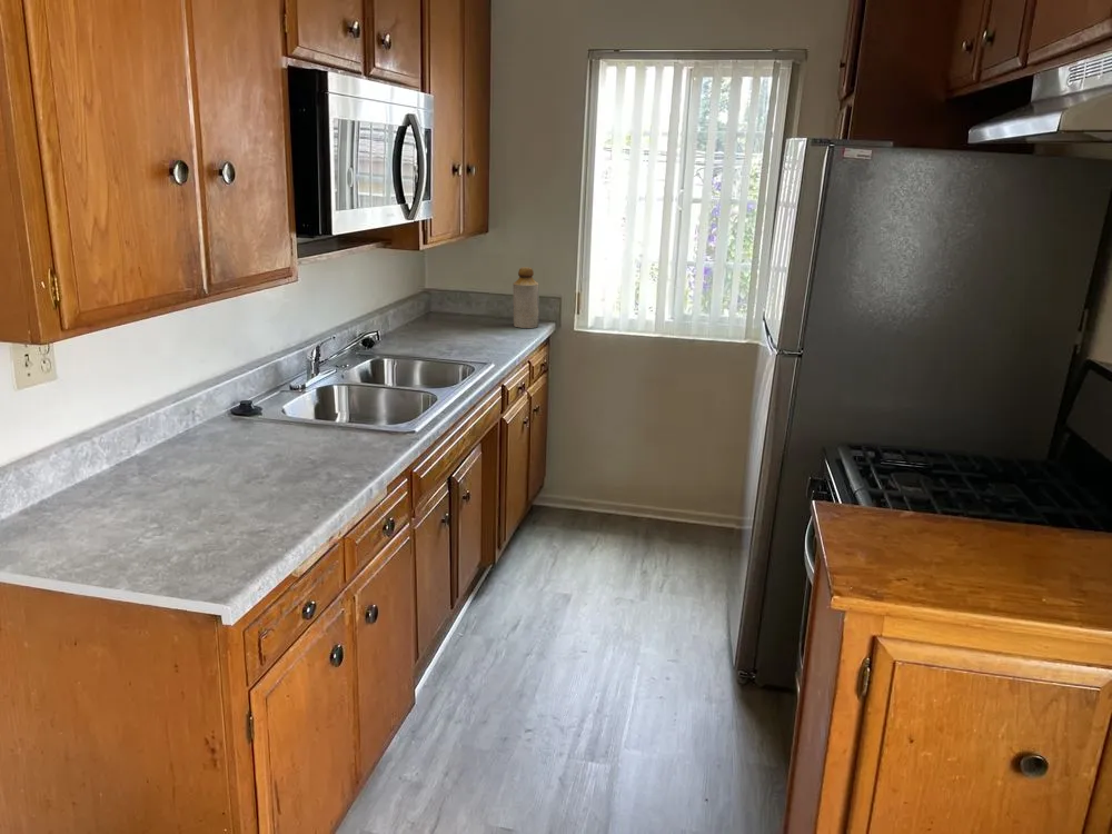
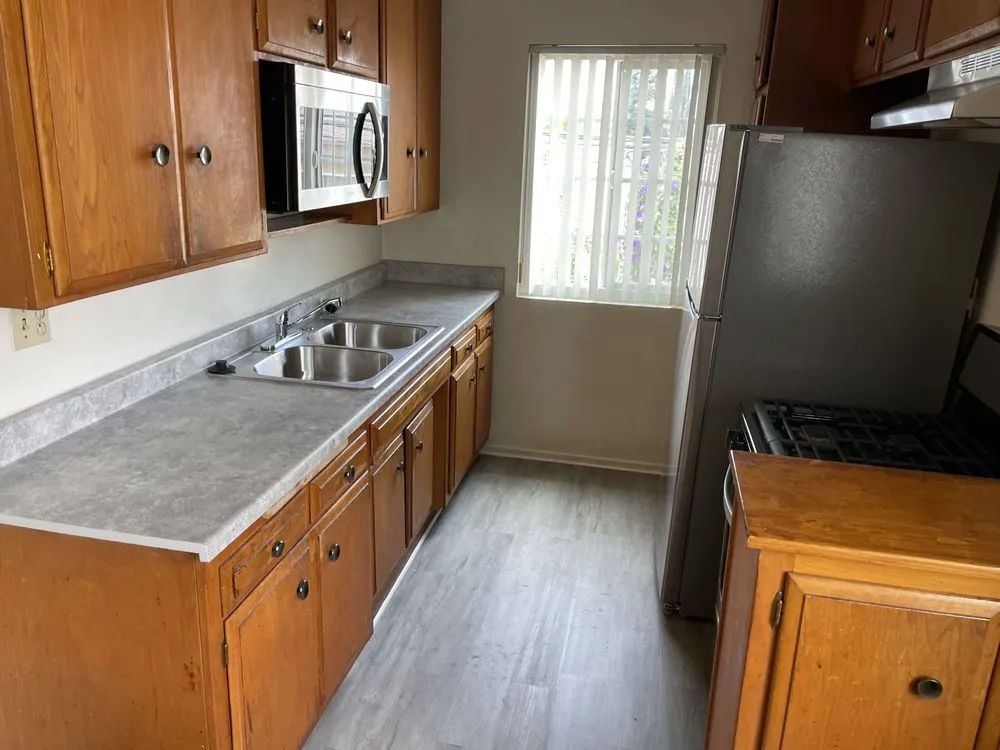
- bottle (526, 297)
